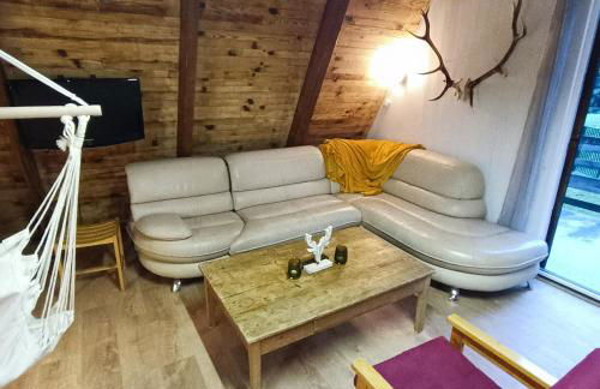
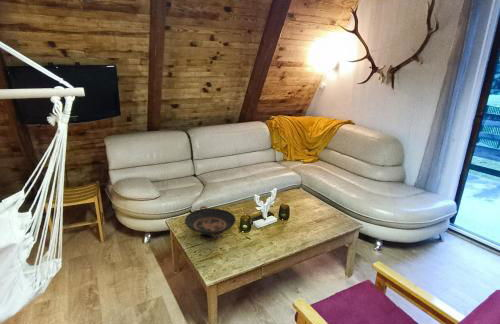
+ decorative bowl (210, 226)
